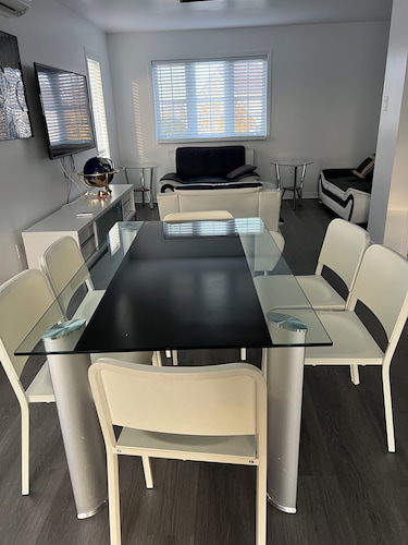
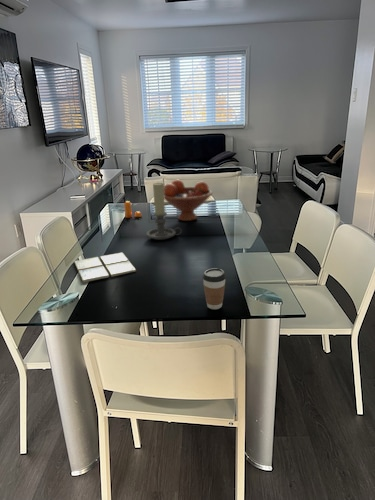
+ pepper shaker (131, 209)
+ candle holder (162, 210)
+ drink coaster (103, 266)
+ fruit bowl (186, 200)
+ coffee cup (214, 289)
